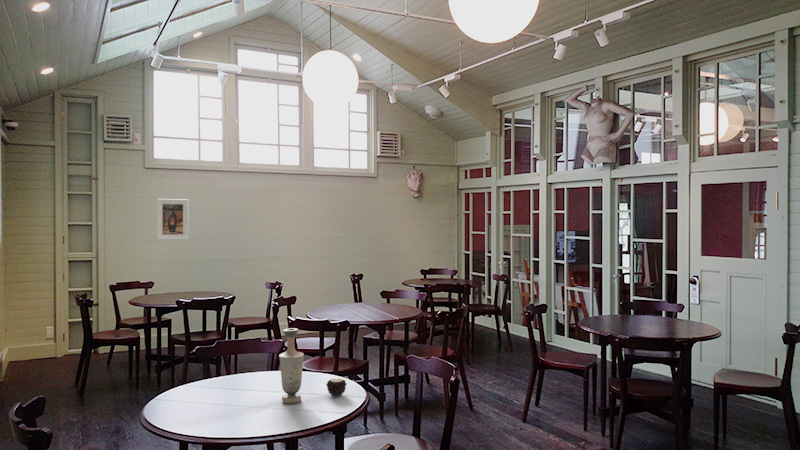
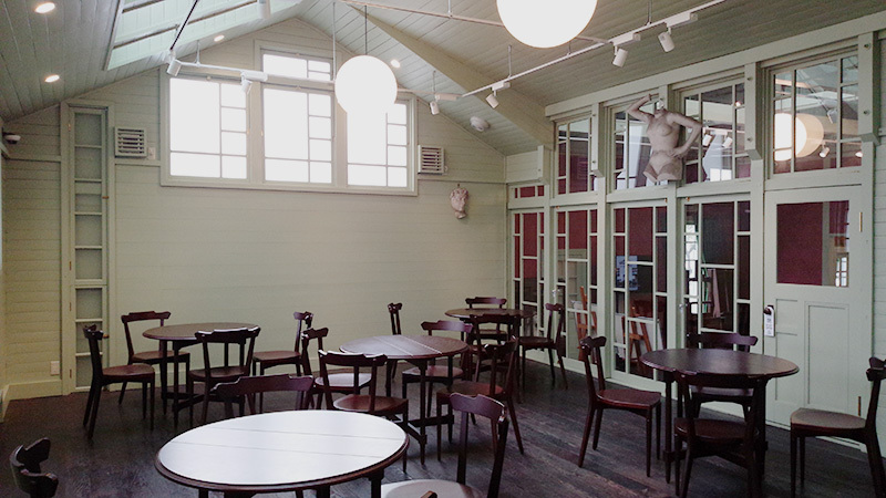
- candle (336, 386)
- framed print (172, 219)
- vase (291, 365)
